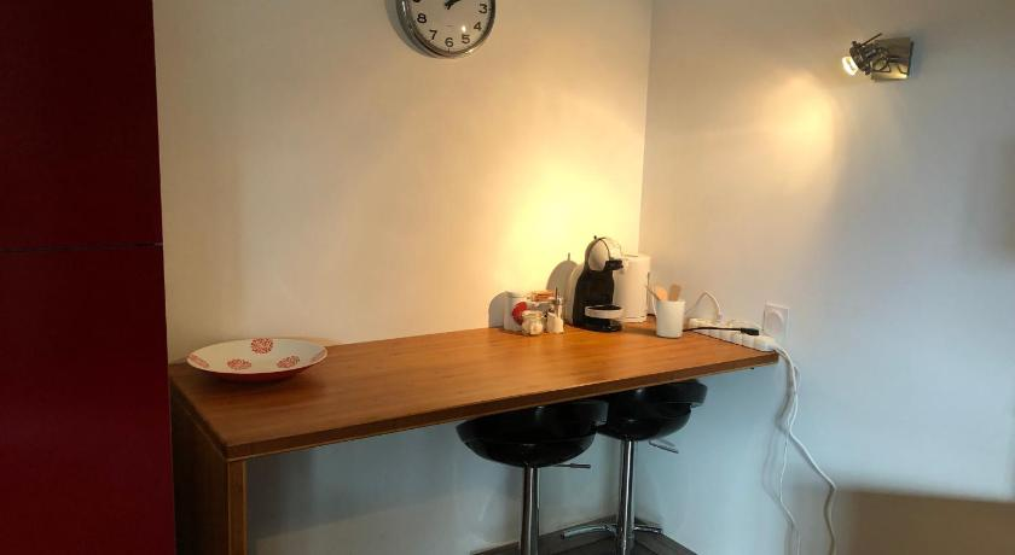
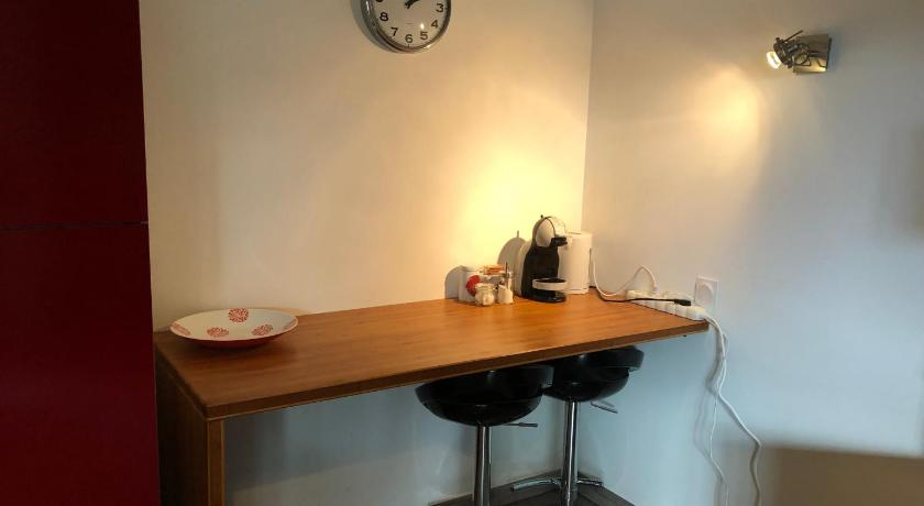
- utensil holder (662, 308)
